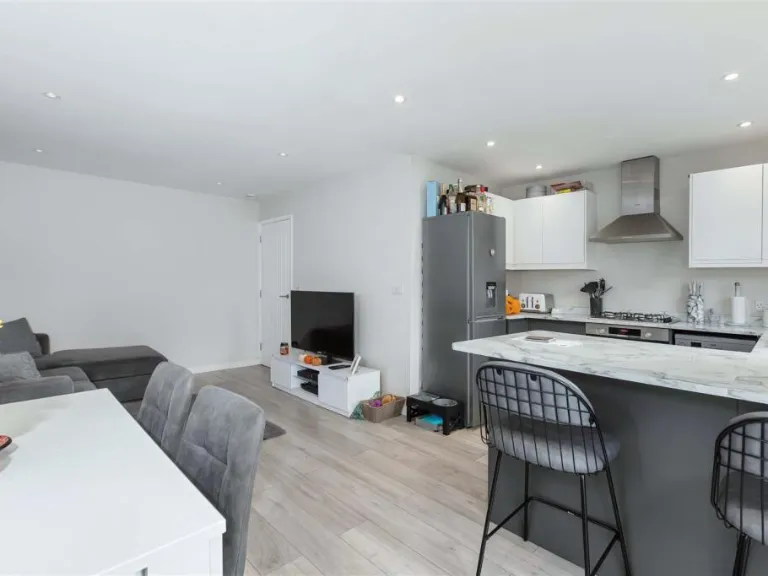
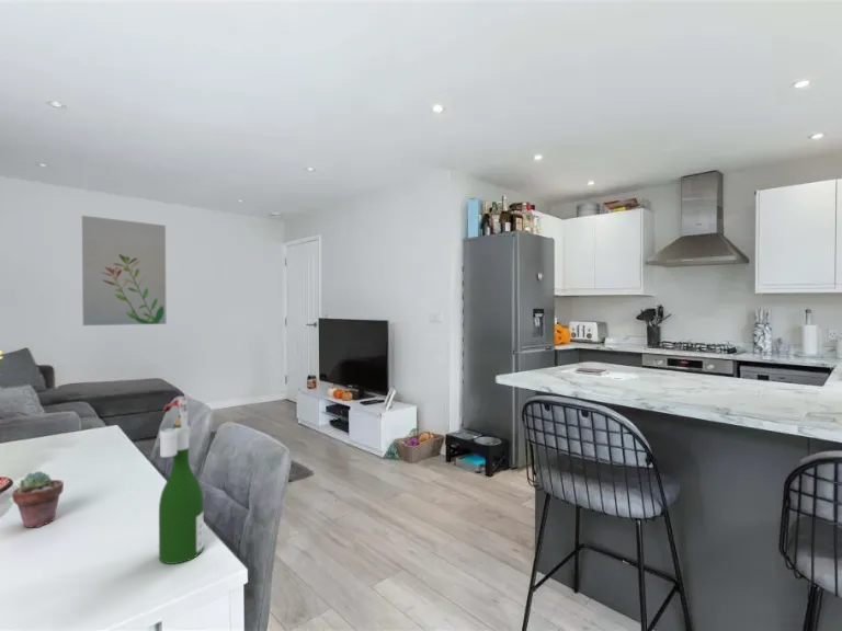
+ potted succulent (38, 496)
+ wall art (126, 273)
+ wine bottle (175, 472)
